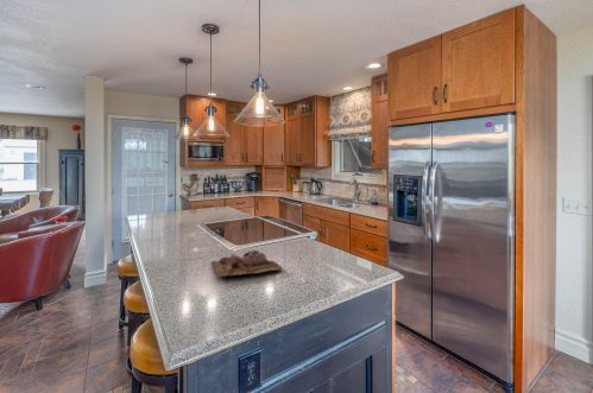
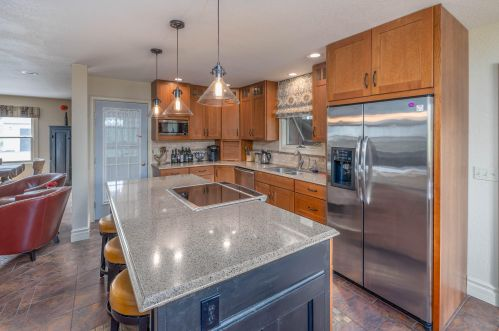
- cutting board (244, 256)
